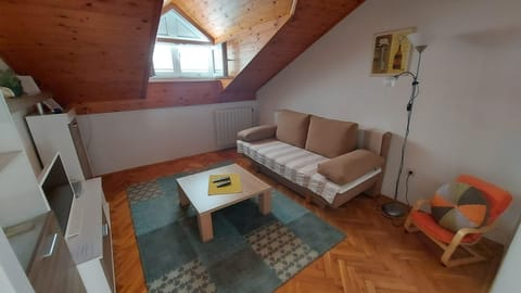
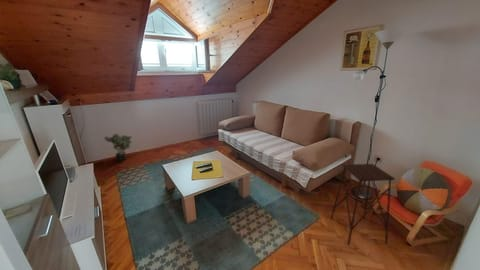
+ side table (361, 201)
+ potted plant (120, 147)
